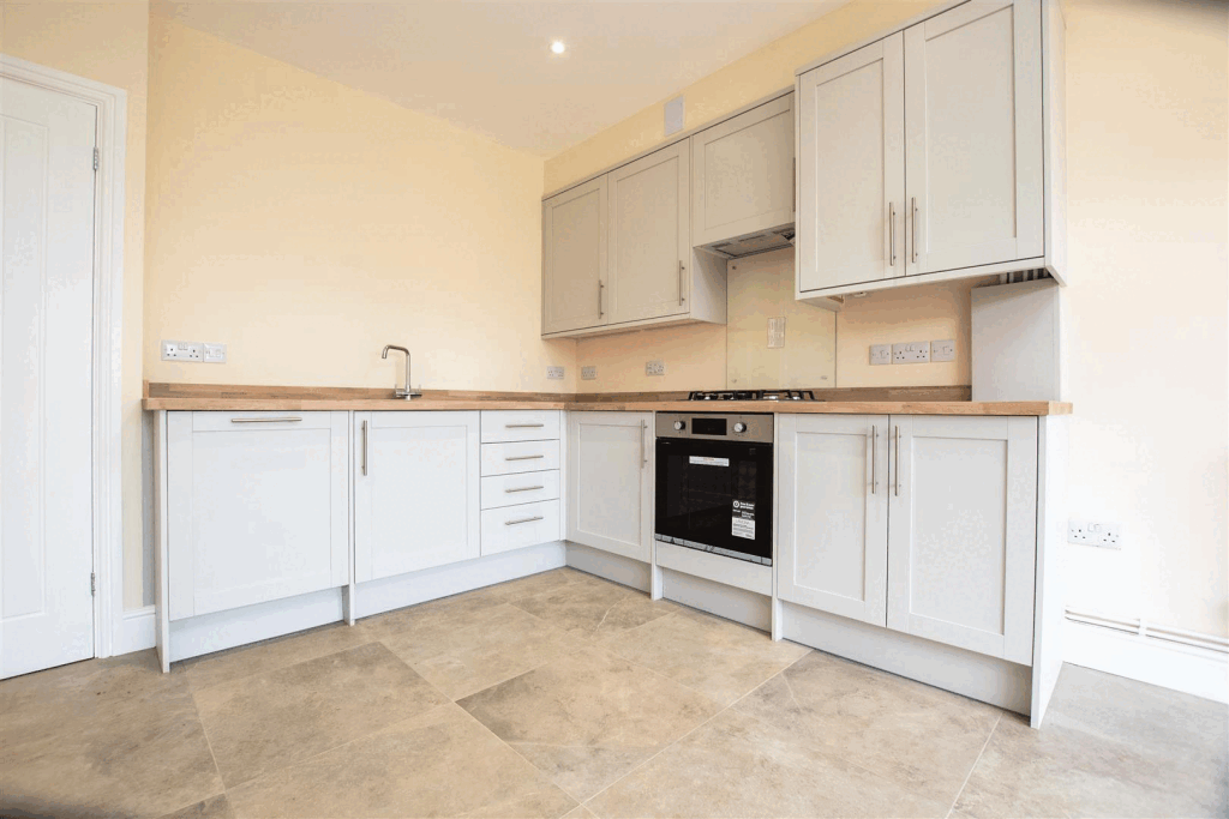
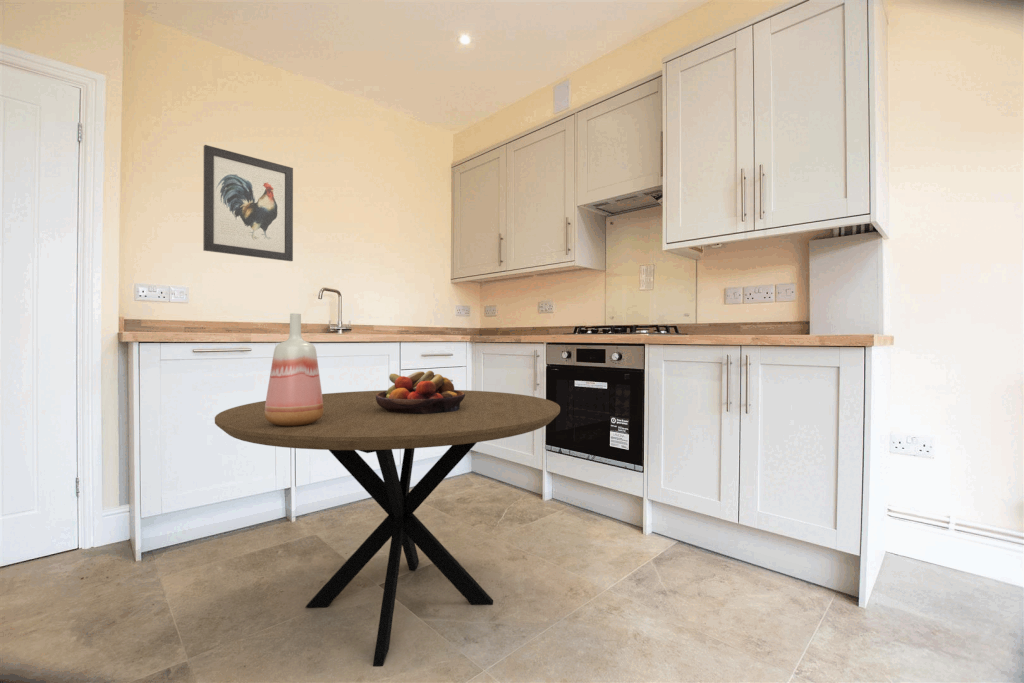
+ vase (294, 368)
+ fruit bowl (420, 389)
+ dining table (400, 504)
+ wall art (250, 206)
